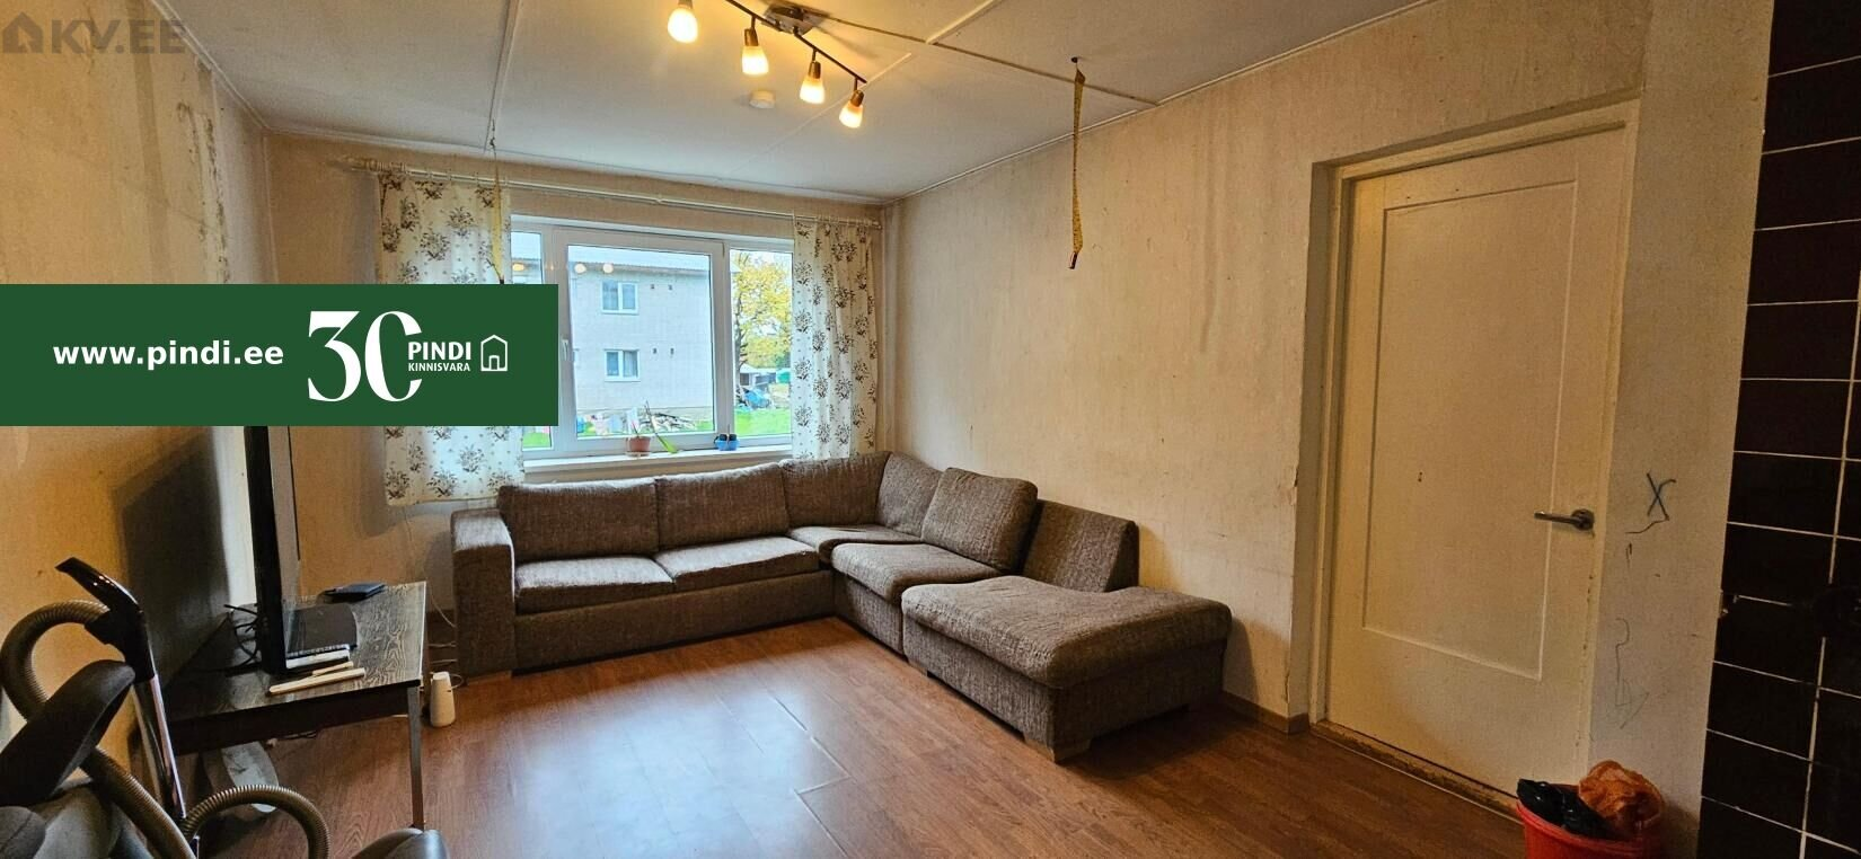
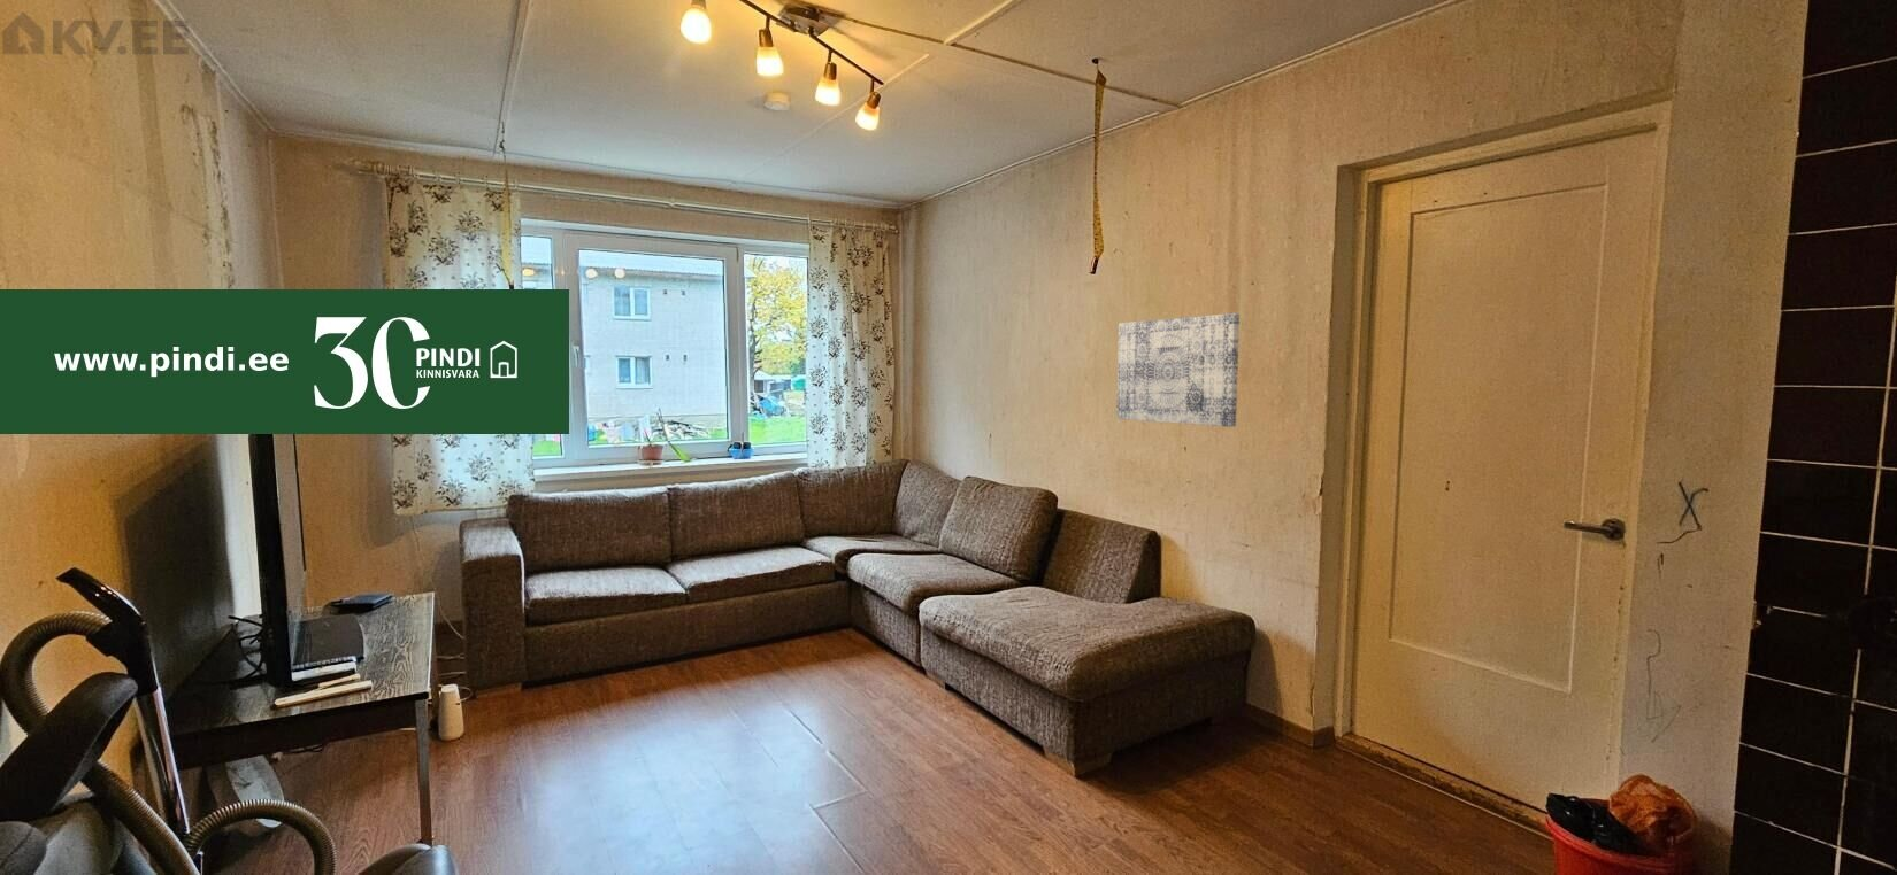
+ wall art (1172, 371)
